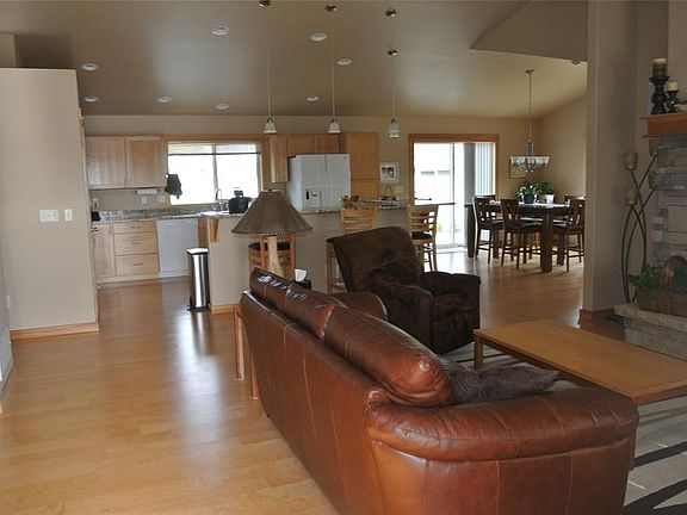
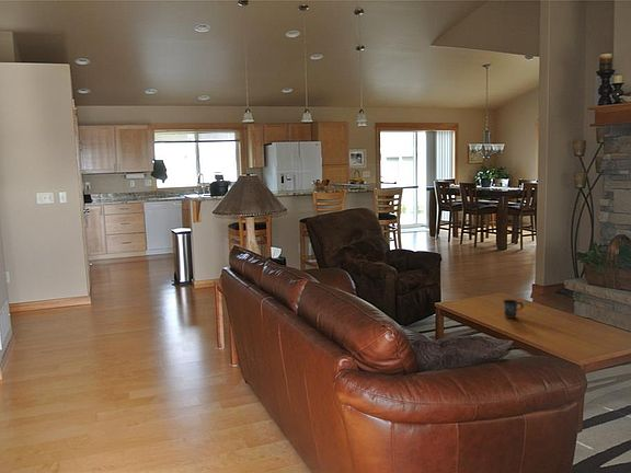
+ mug (512, 309)
